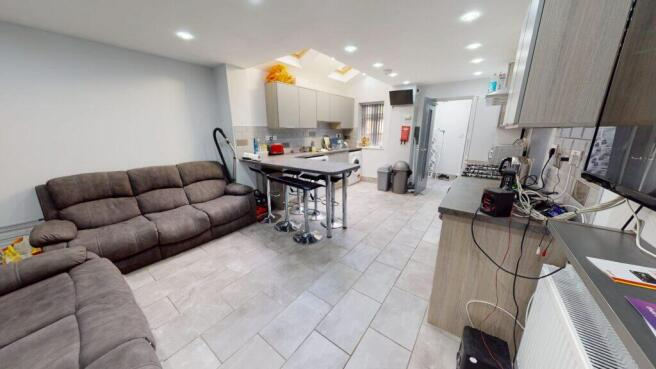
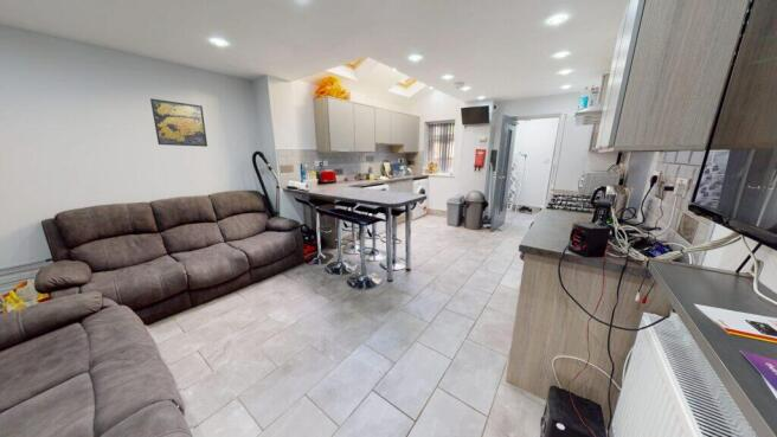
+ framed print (180, 124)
